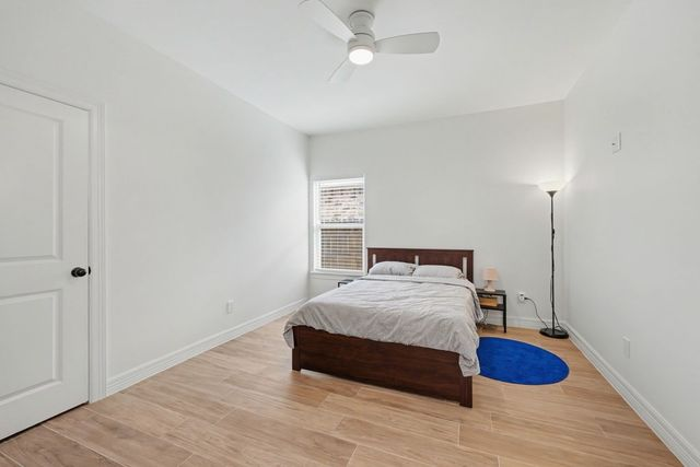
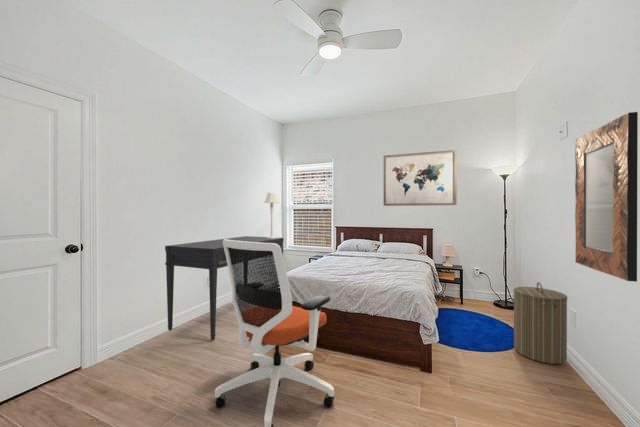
+ home mirror (601, 199)
+ table lamp (271, 215)
+ laundry hamper (539, 317)
+ wall art (418, 179)
+ desk (244, 274)
+ office chair (280, 314)
